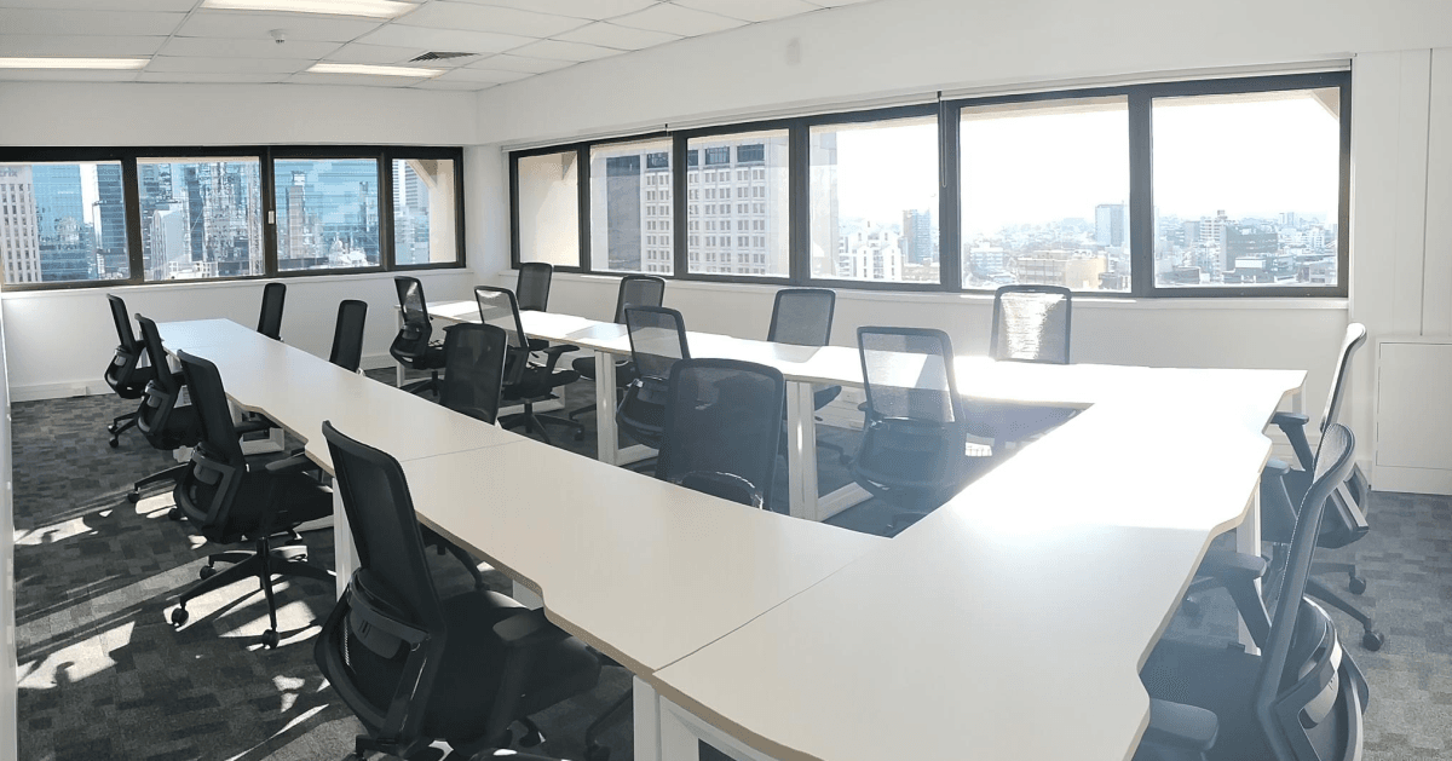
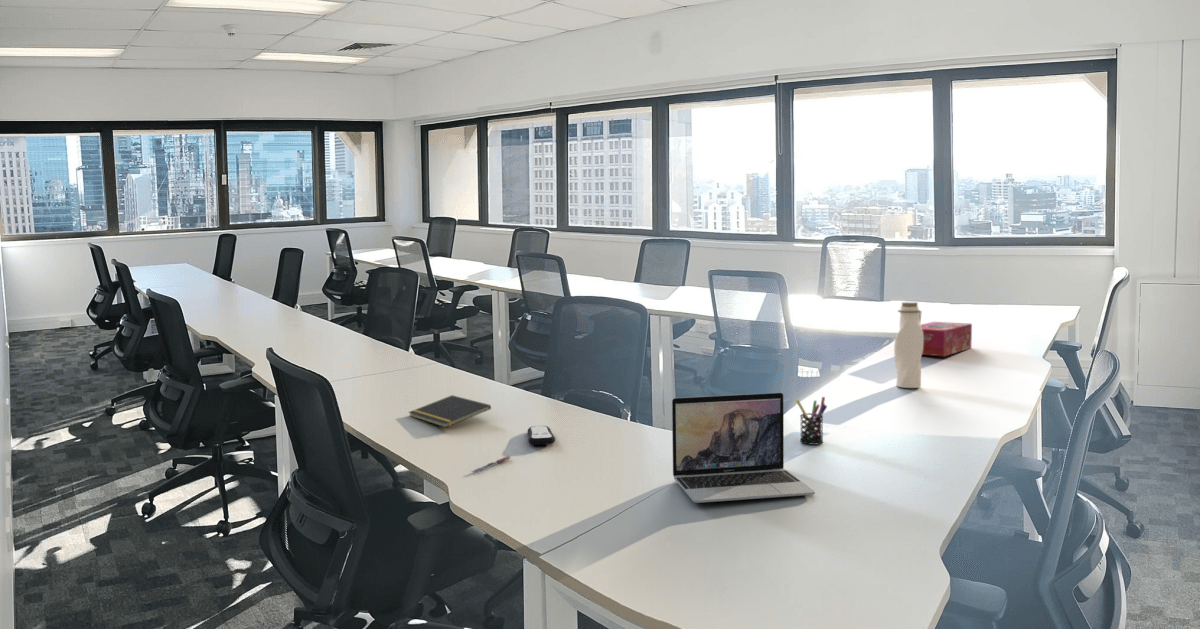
+ pen holder (813, 418)
+ pen (491, 463)
+ notepad (449, 410)
+ water bottle (909, 344)
+ laptop (741, 445)
+ remote control (540, 434)
+ tissue box (938, 338)
